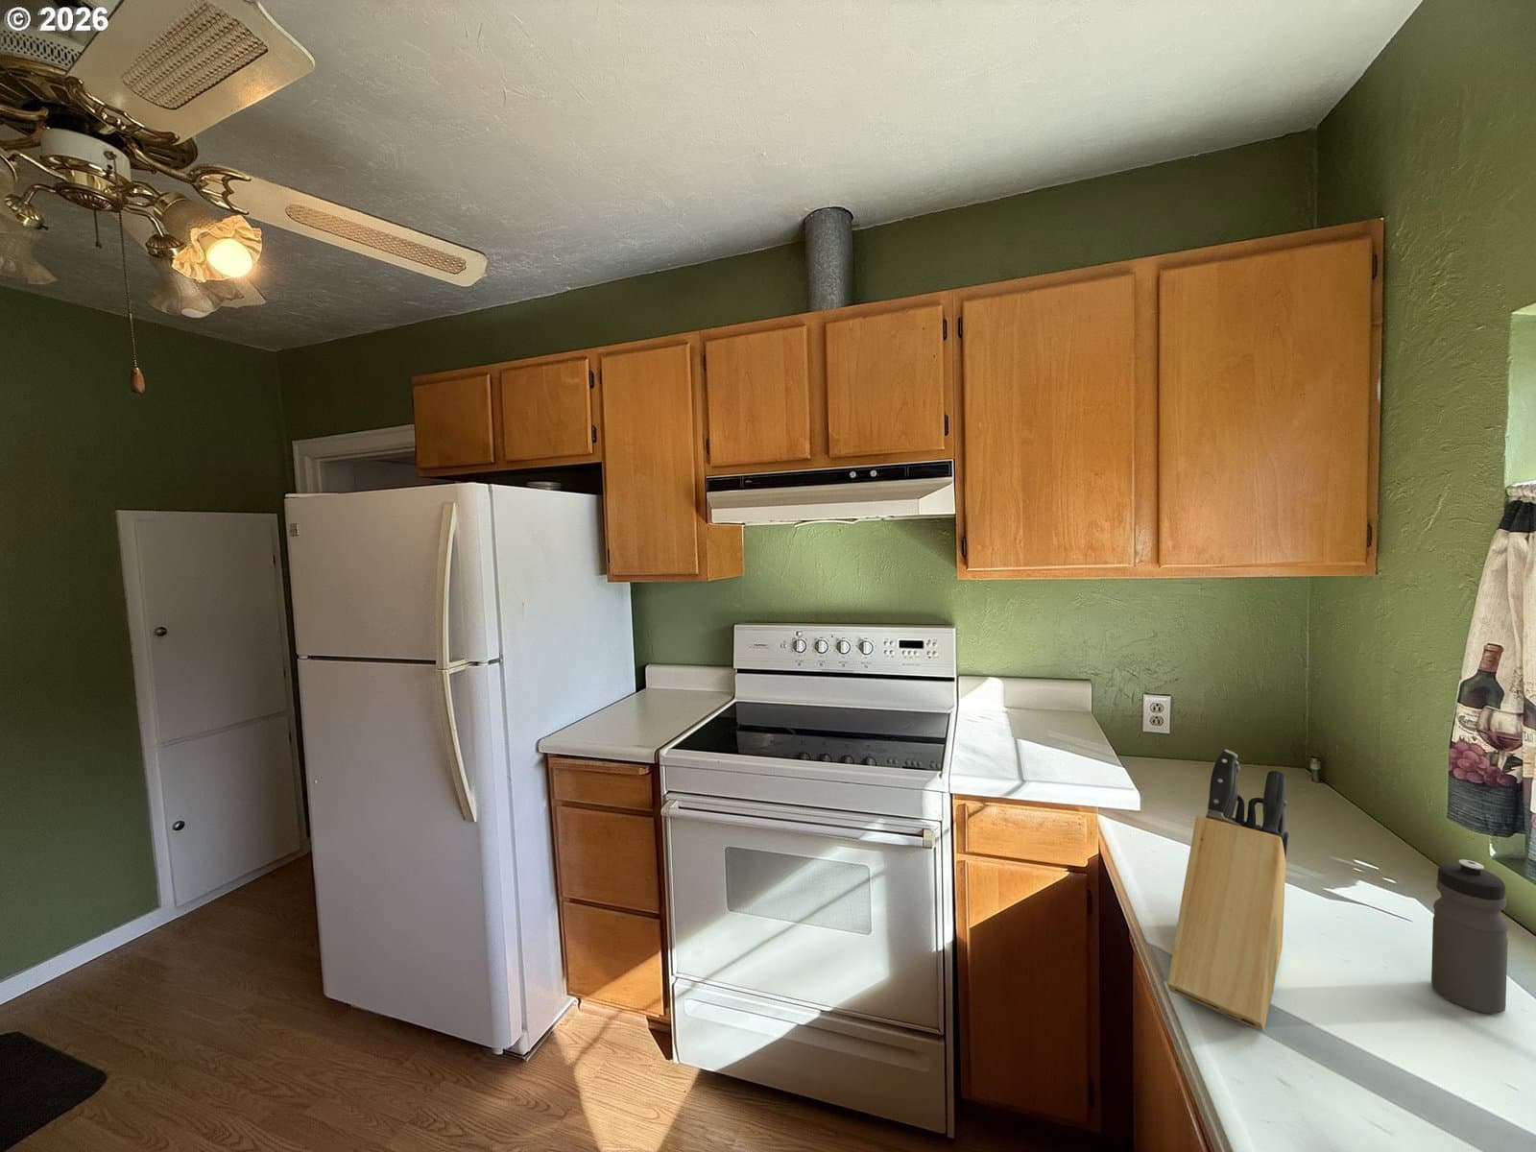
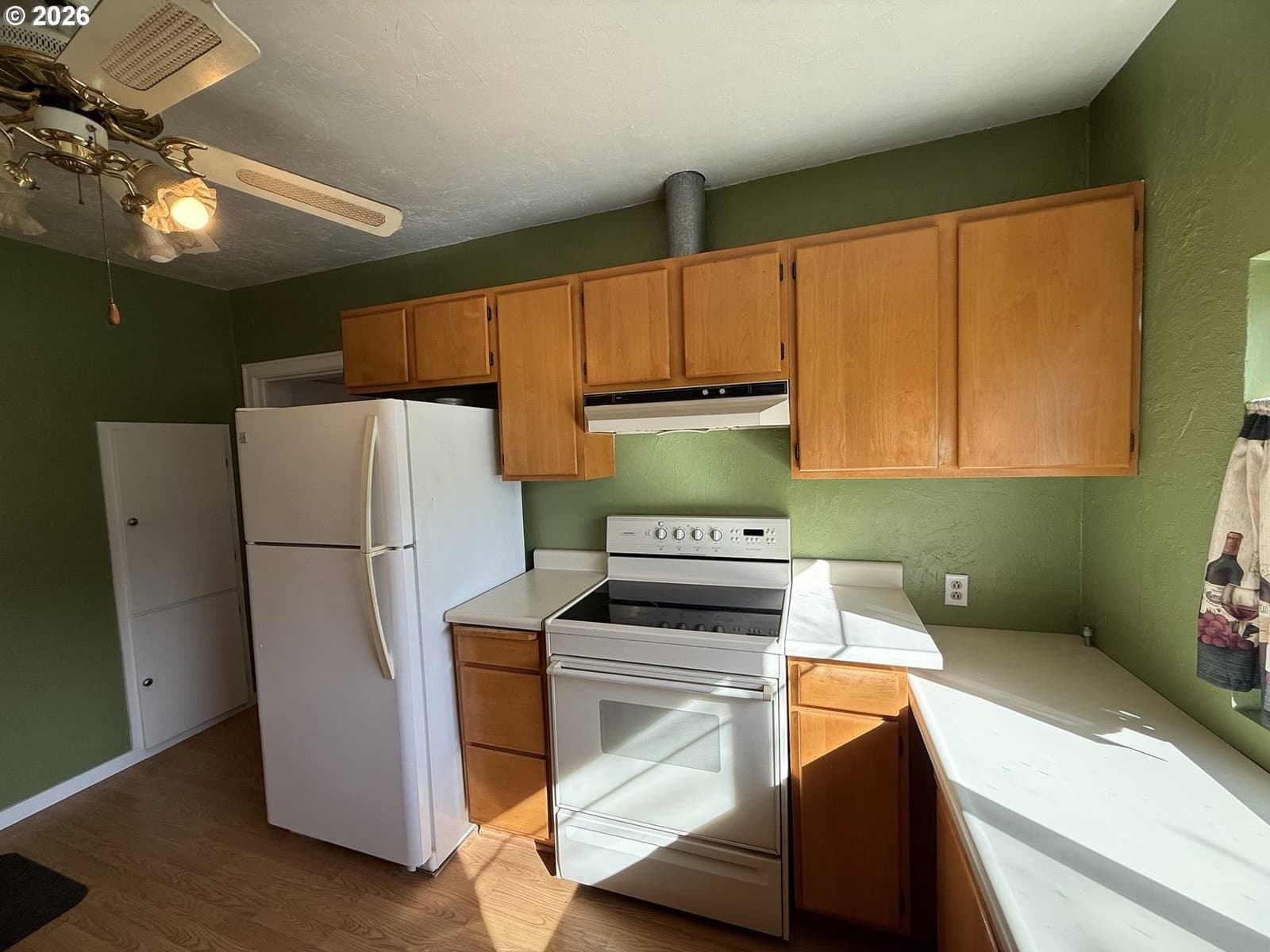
- knife block (1235, 866)
- water bottle (1468, 931)
